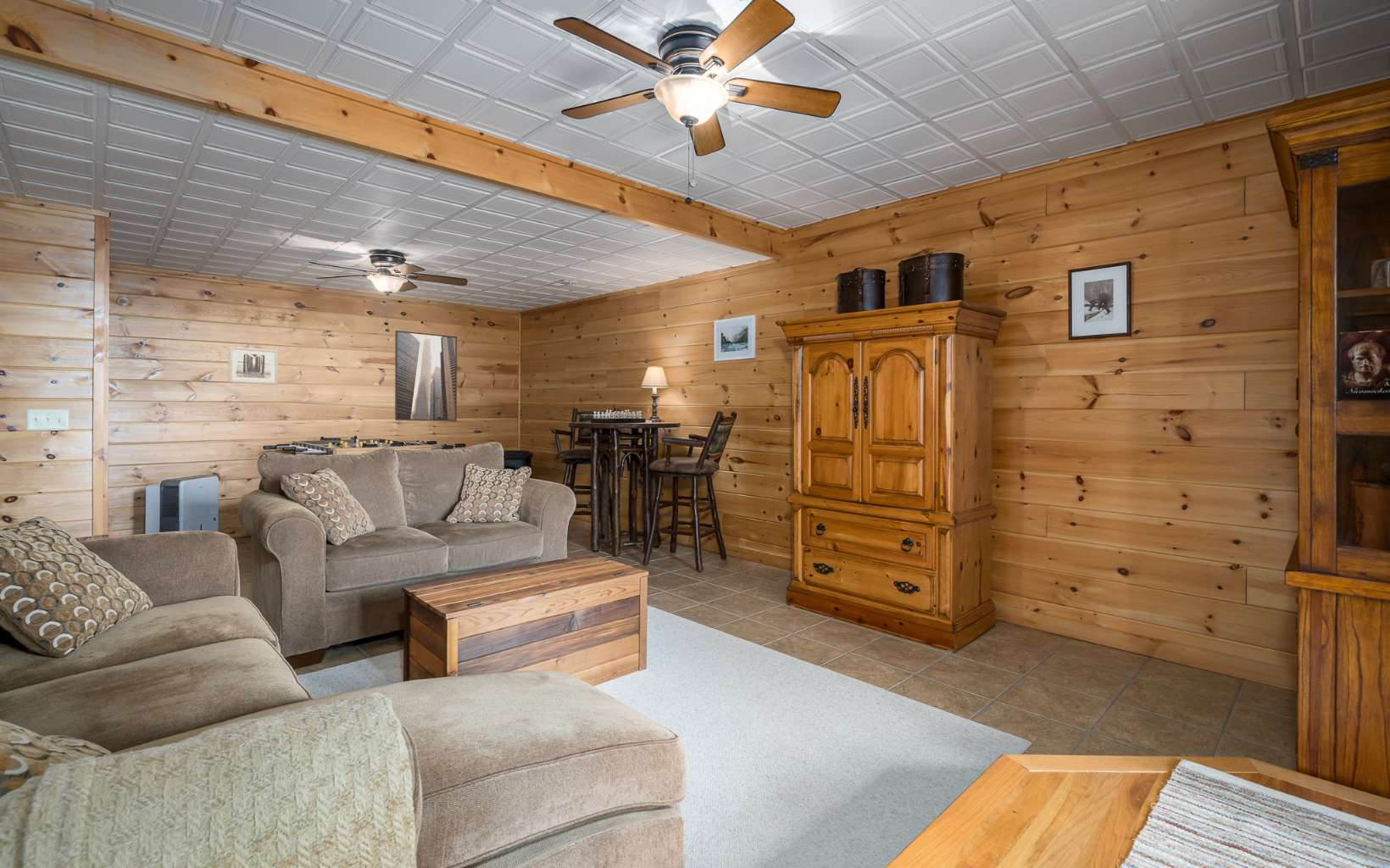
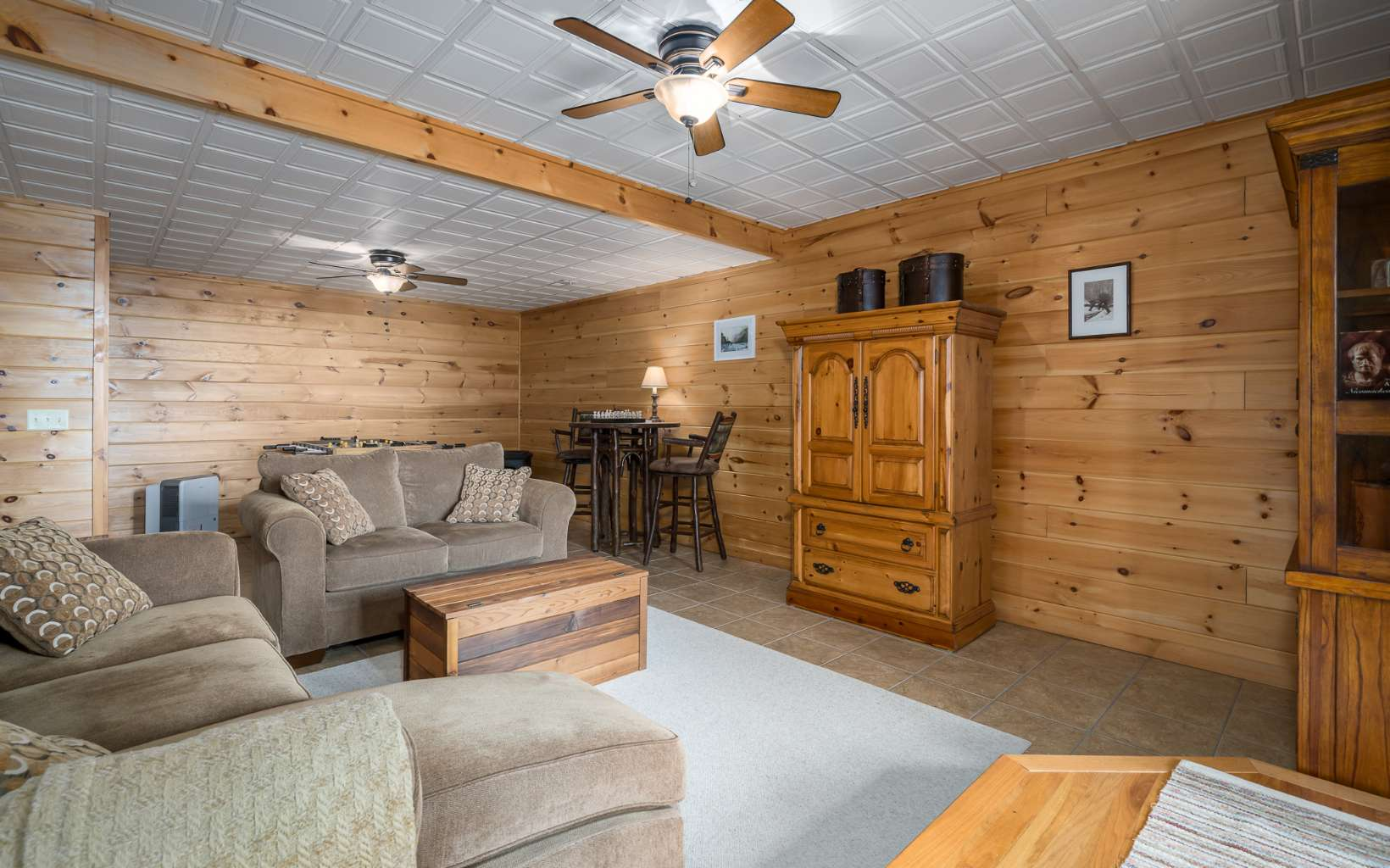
- wall art (253, 365)
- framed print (426, 377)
